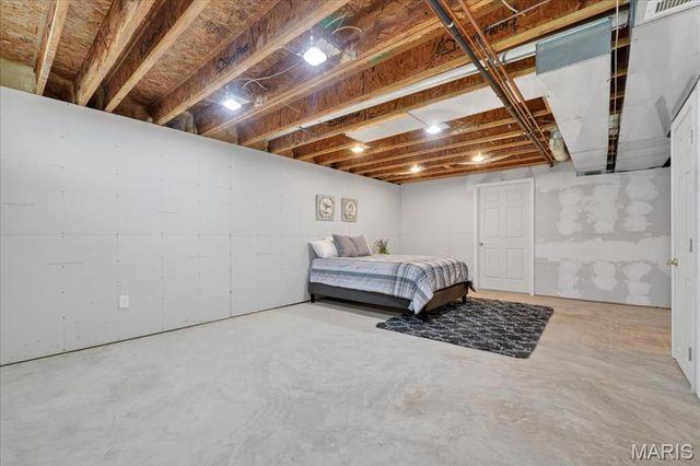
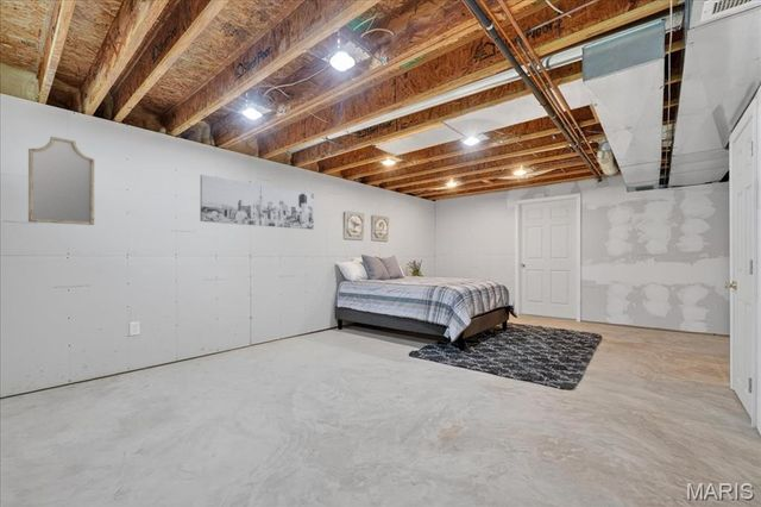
+ wall art (264, 205)
+ home mirror (63, 181)
